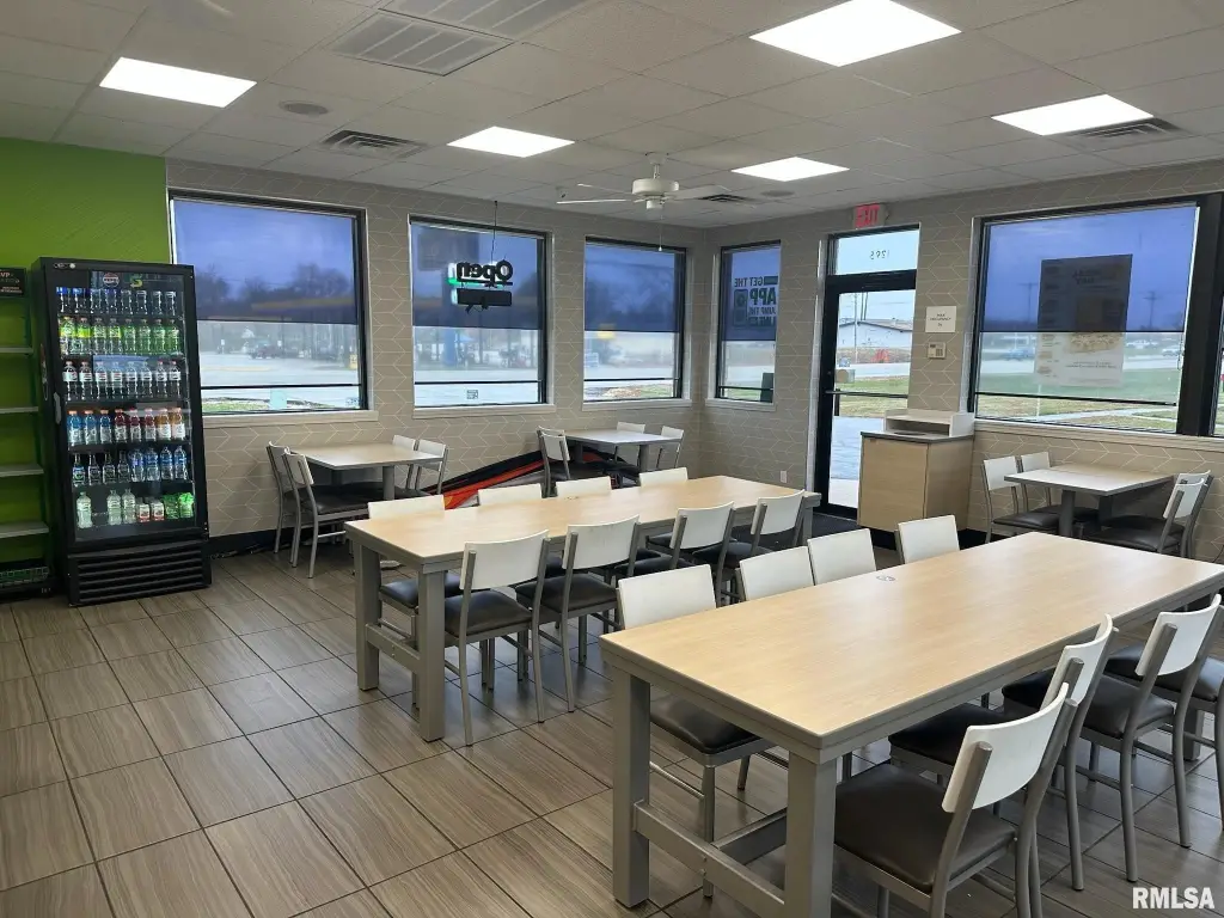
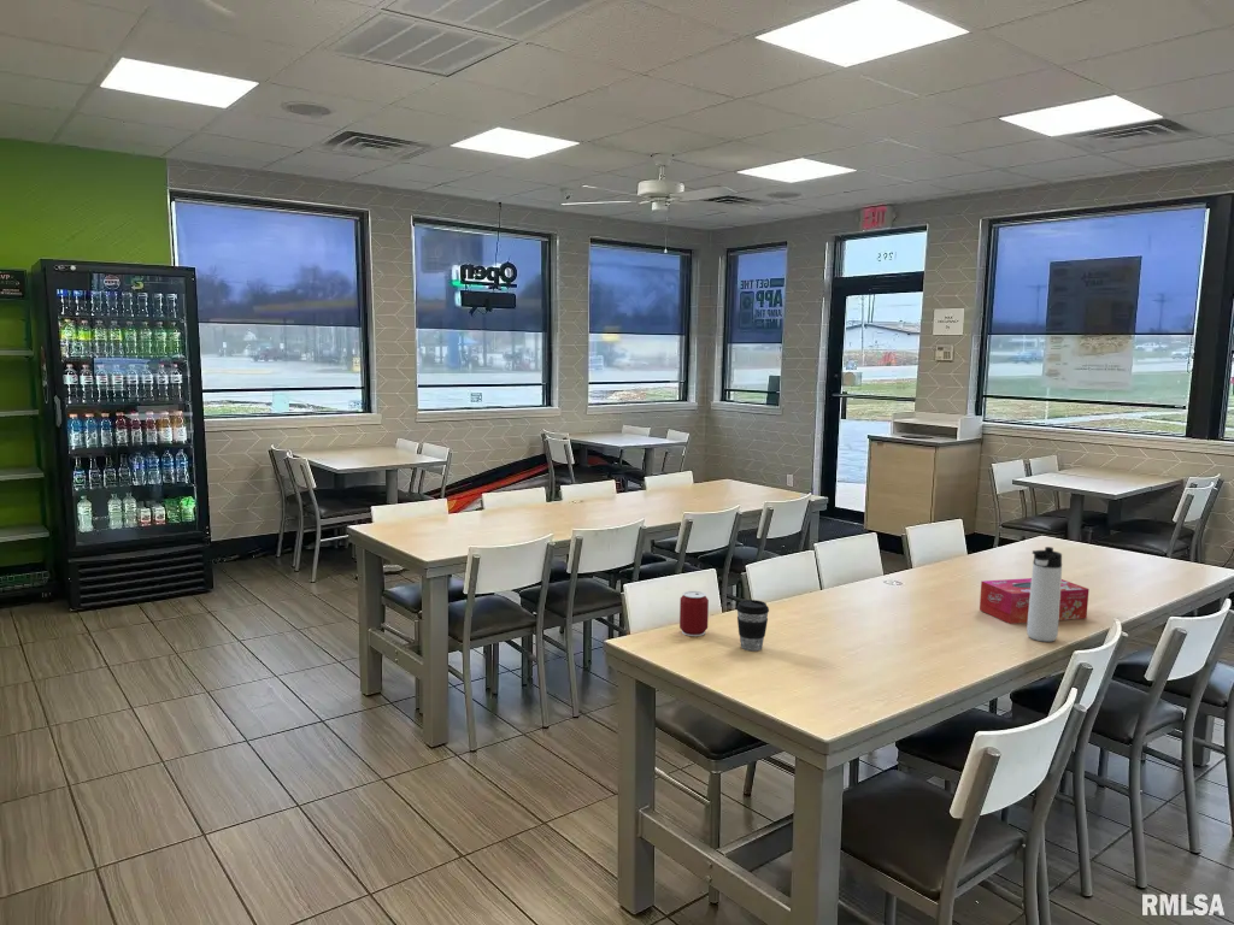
+ coffee cup (752, 625)
+ can (693, 613)
+ tissue box (1029, 599)
+ thermos bottle (1042, 594)
